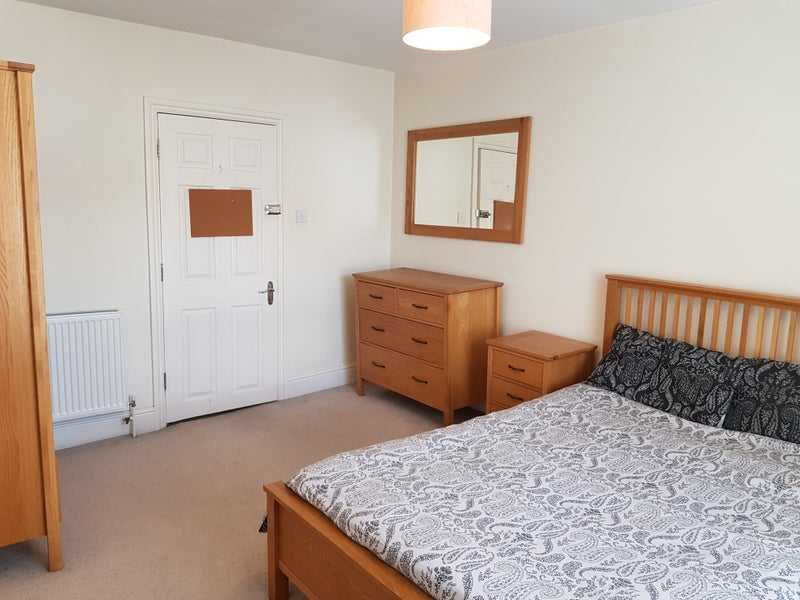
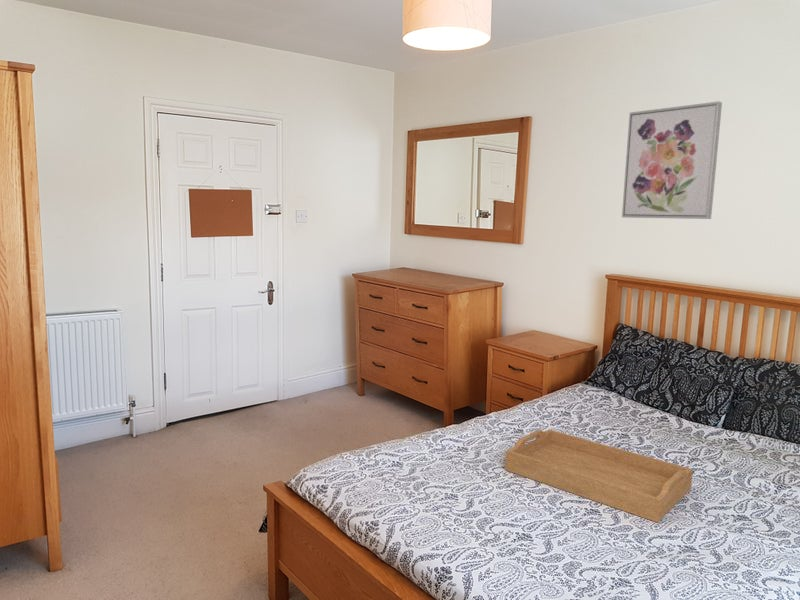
+ serving tray (596, 466)
+ wall art (668, 163)
